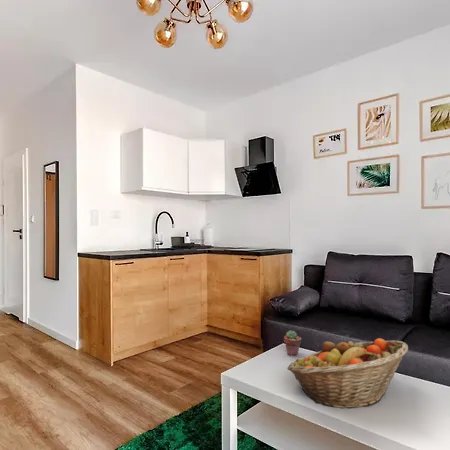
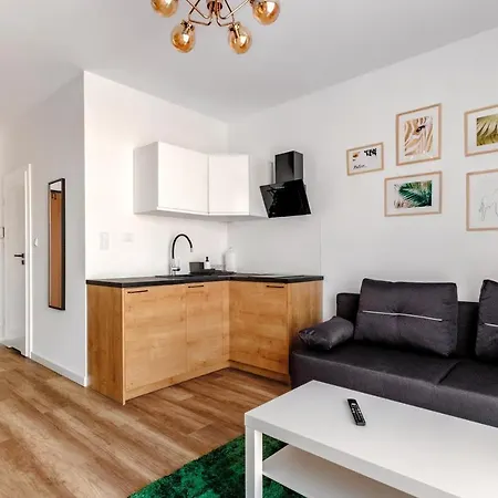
- potted succulent (292, 342)
- fruit basket (347, 365)
